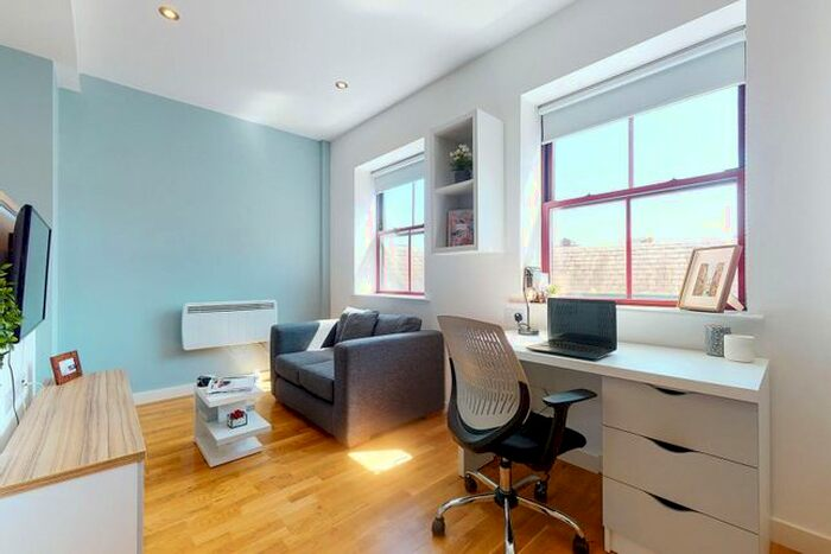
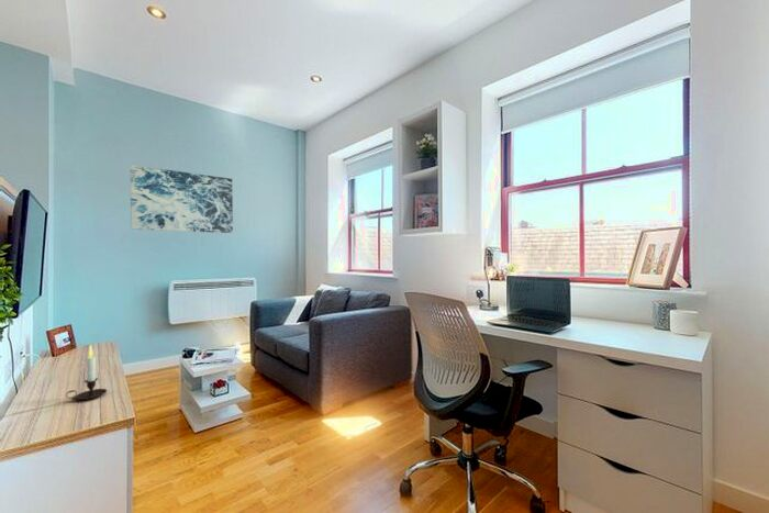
+ candle (87, 370)
+ wall art (186, 201)
